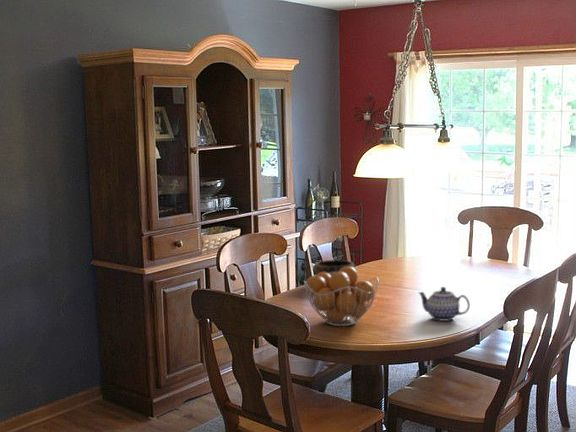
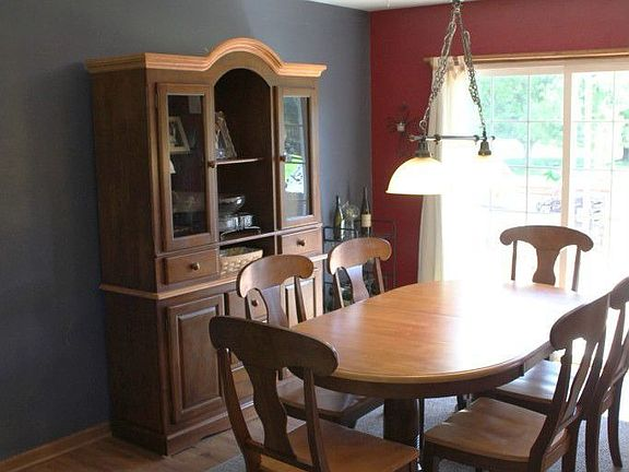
- bowl (333, 273)
- teapot (443, 302)
- fruit basket (341, 295)
